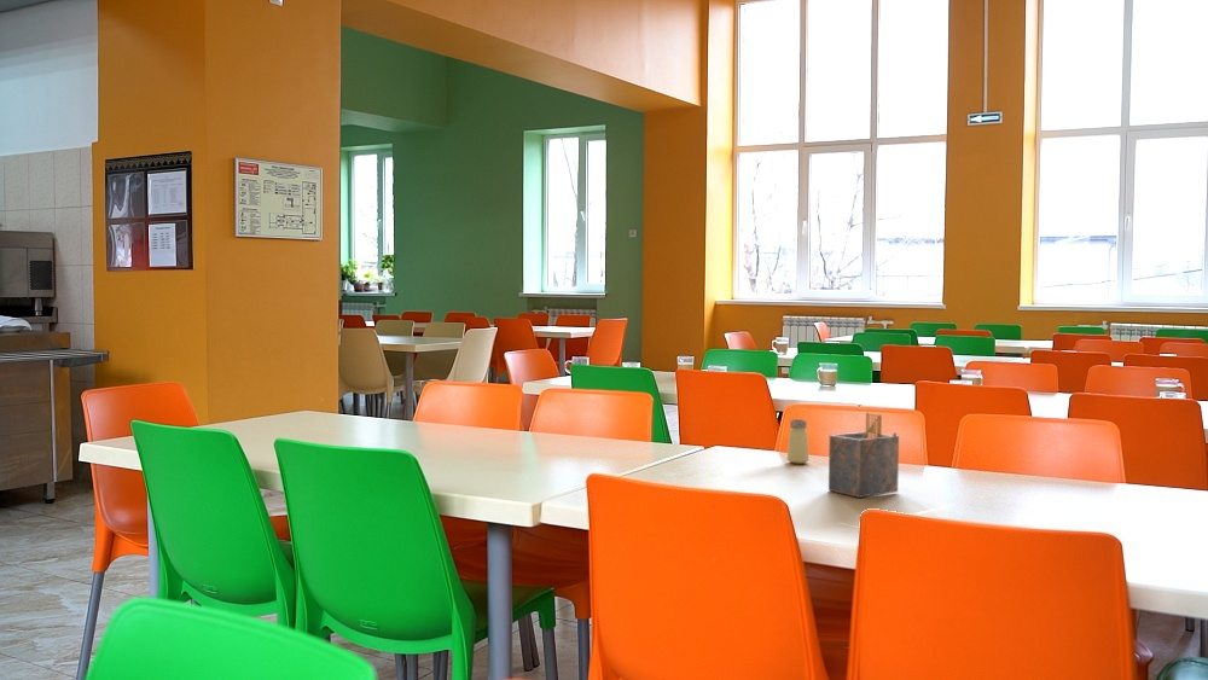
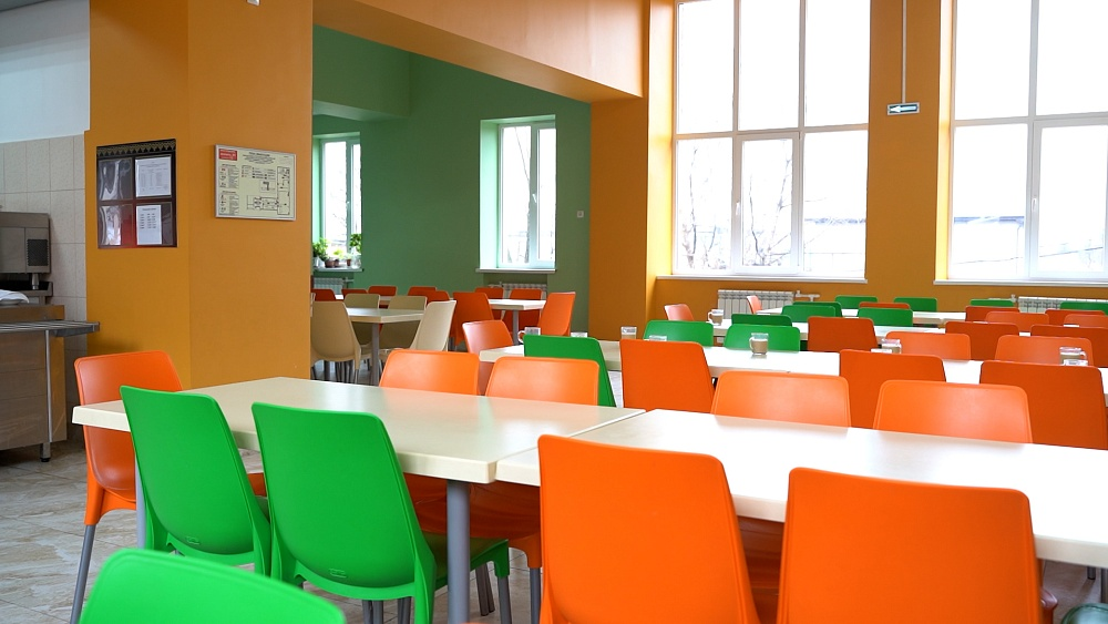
- saltshaker (797, 440)
- napkin holder (864, 453)
